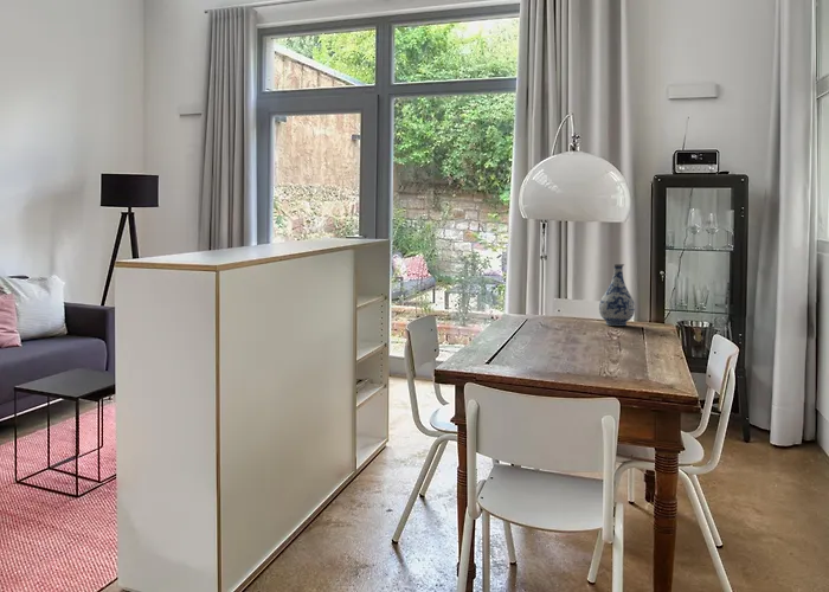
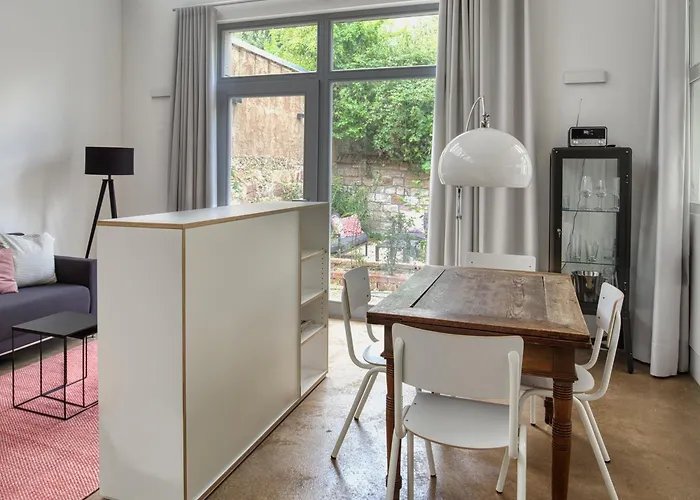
- vase (617, 294)
